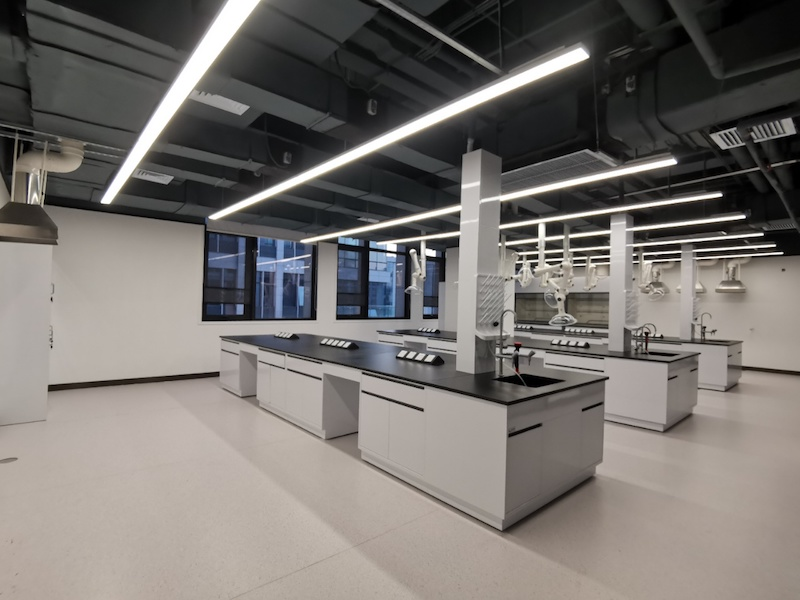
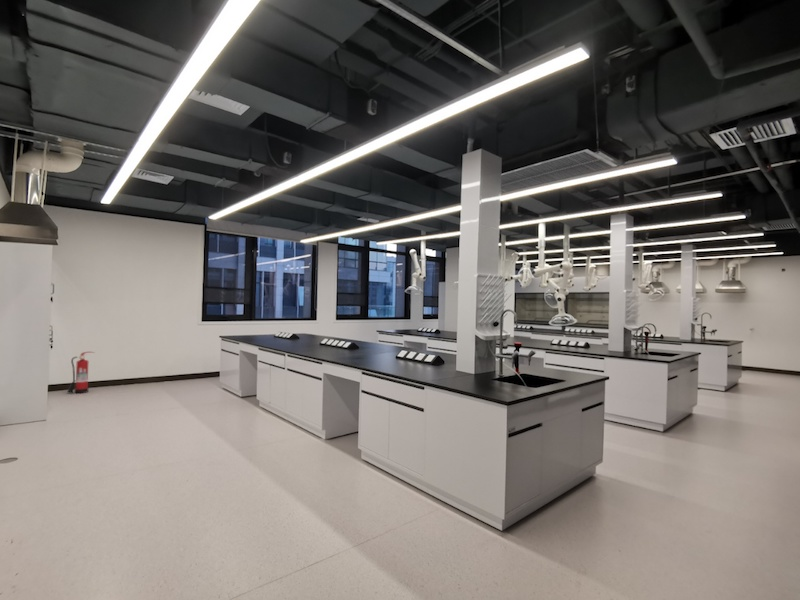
+ fire extinguisher (81, 372)
